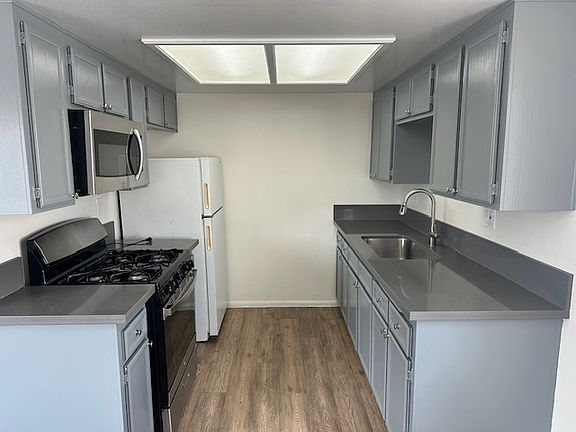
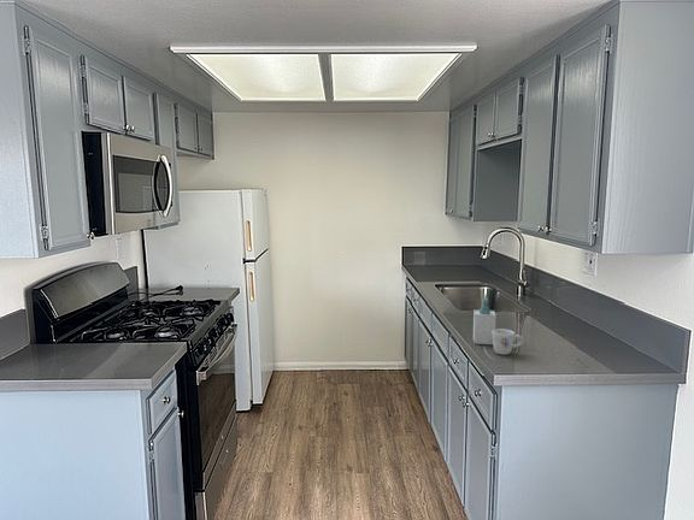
+ soap bottle (484, 319)
+ mug (506, 342)
